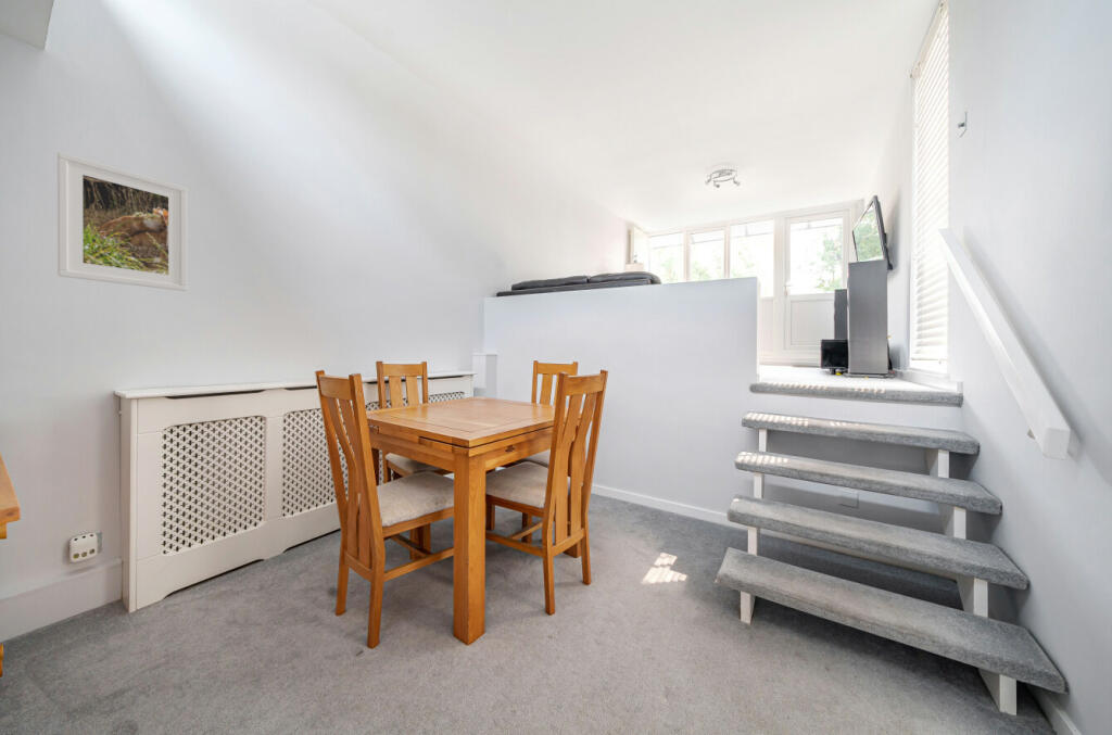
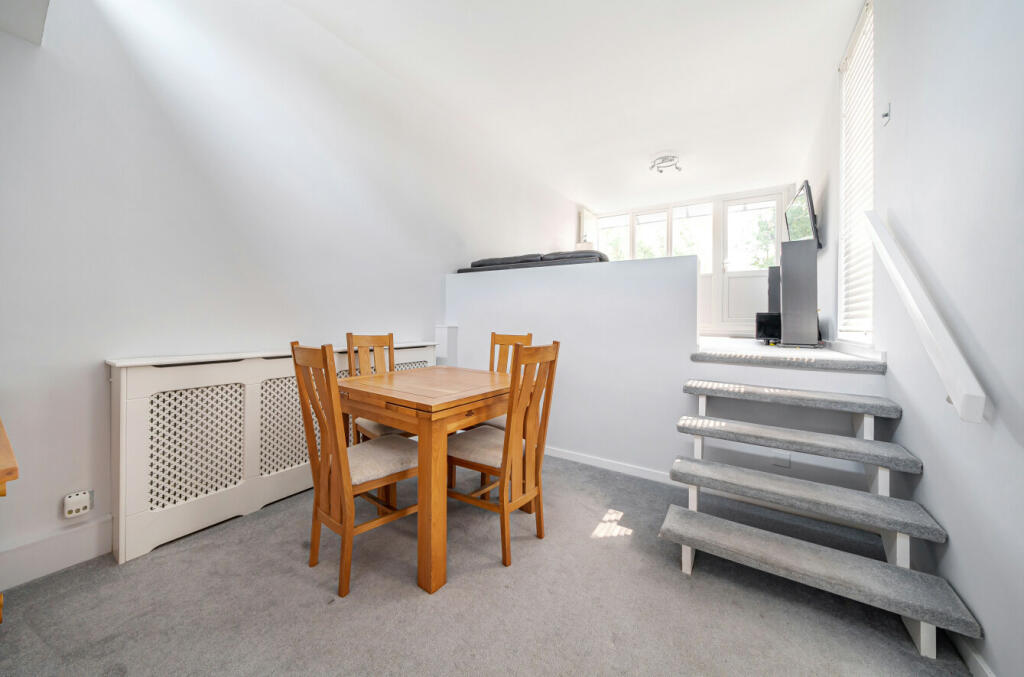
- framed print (127, 228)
